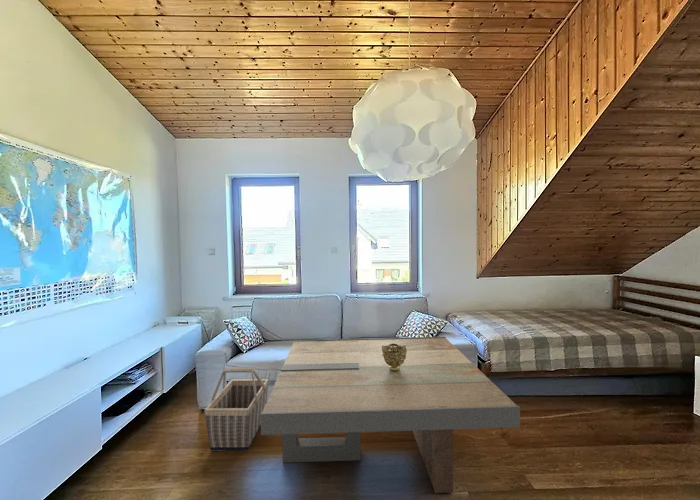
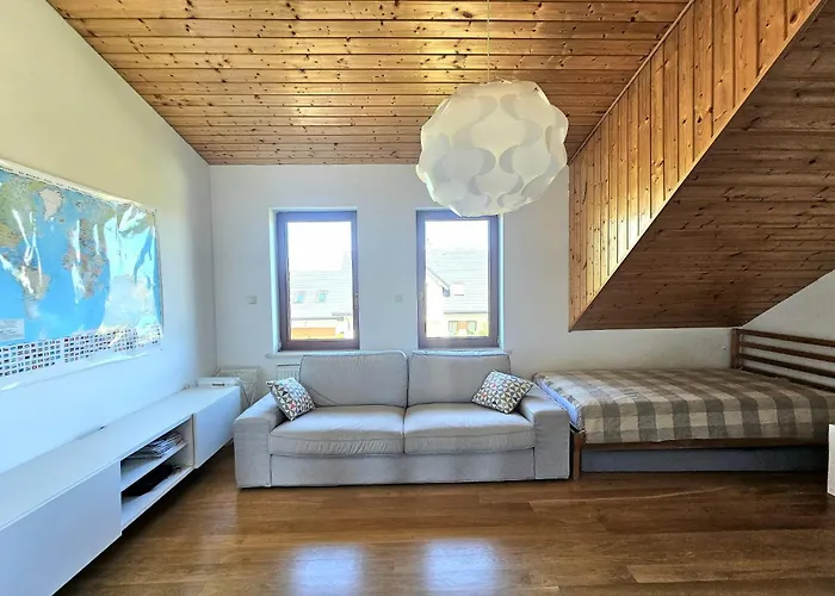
- decorative bowl (394, 356)
- basket (239, 401)
- coffee table (378, 410)
